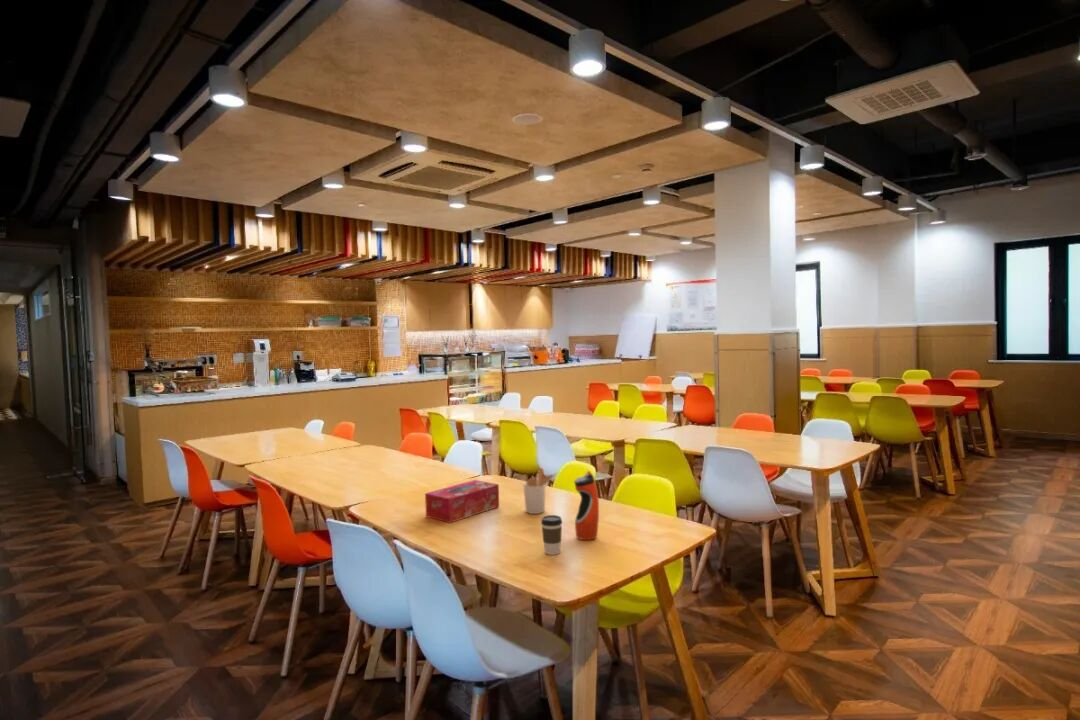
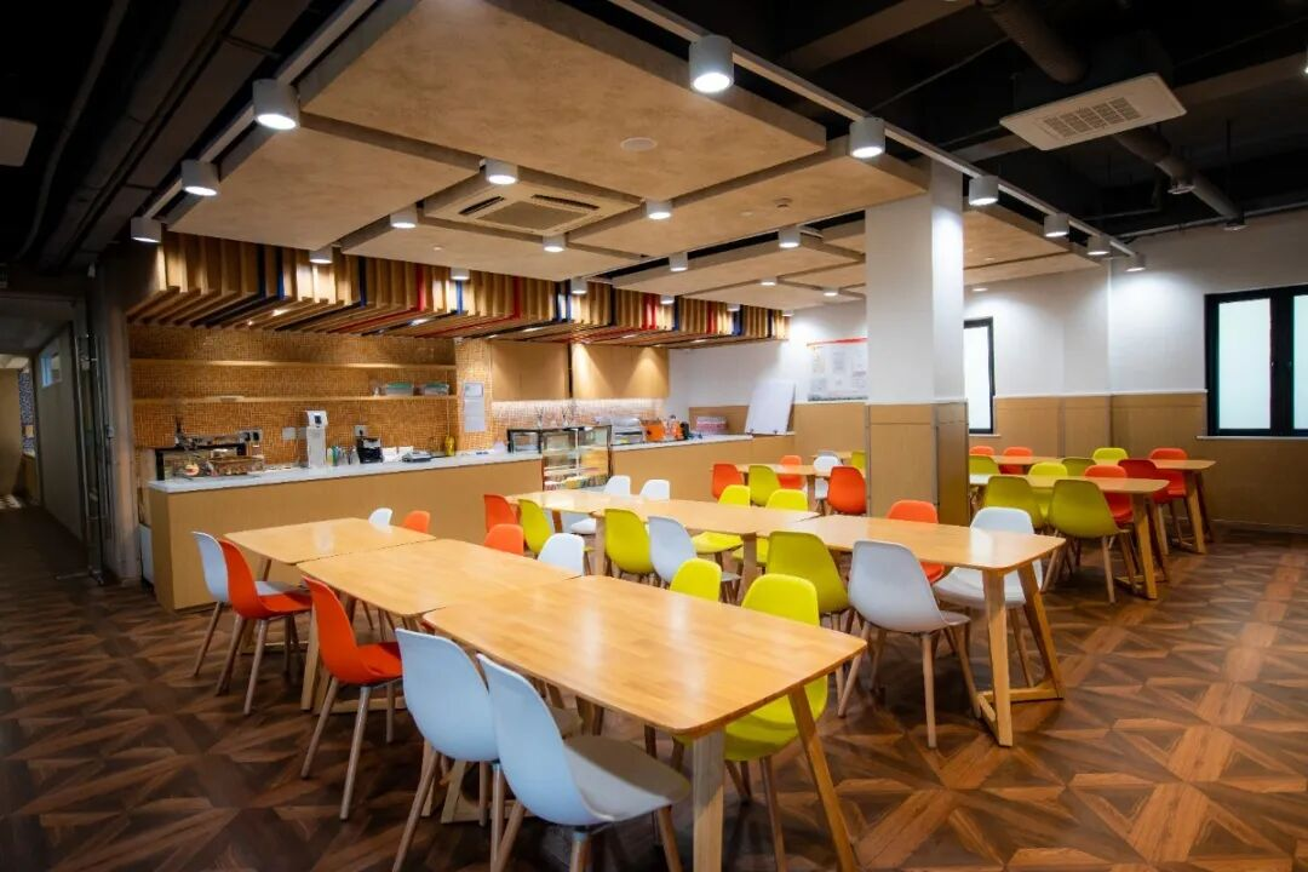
- coffee cup (552, 534)
- water bottle (586, 504)
- utensil holder (539, 491)
- tissue box (463, 500)
